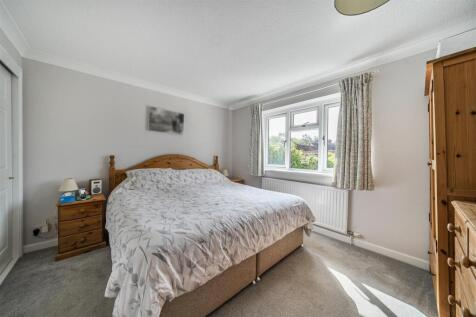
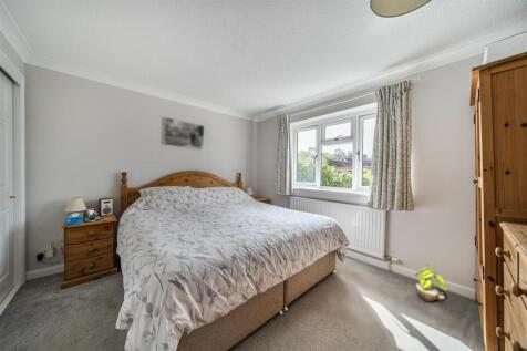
+ potted plant (430, 282)
